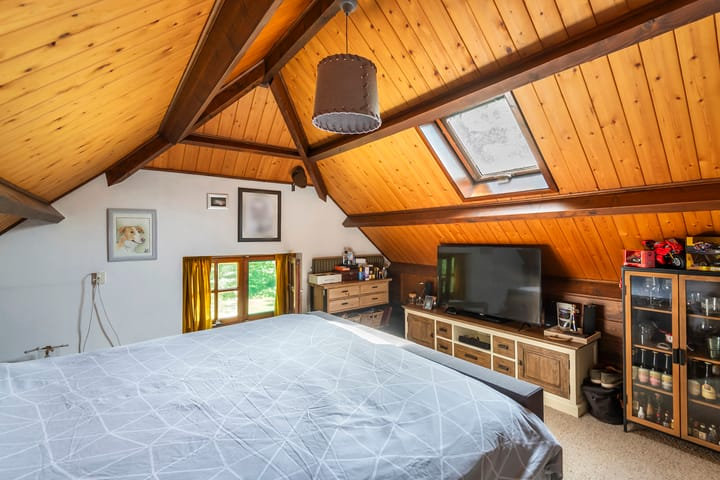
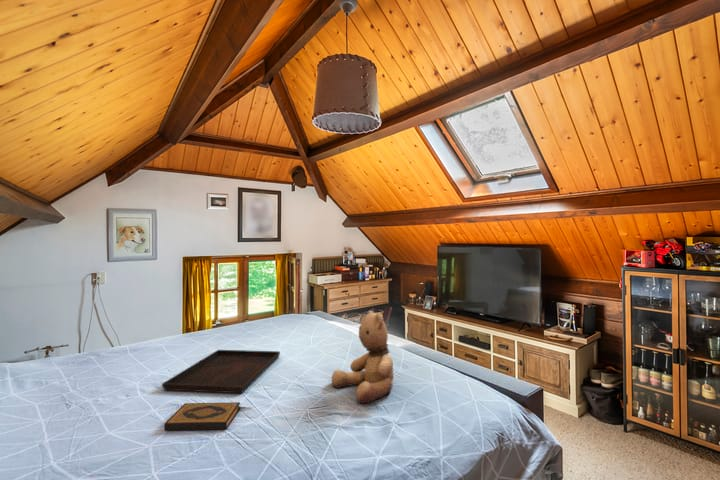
+ hardback book (204, 415)
+ serving tray (228, 368)
+ teddy bear (366, 349)
